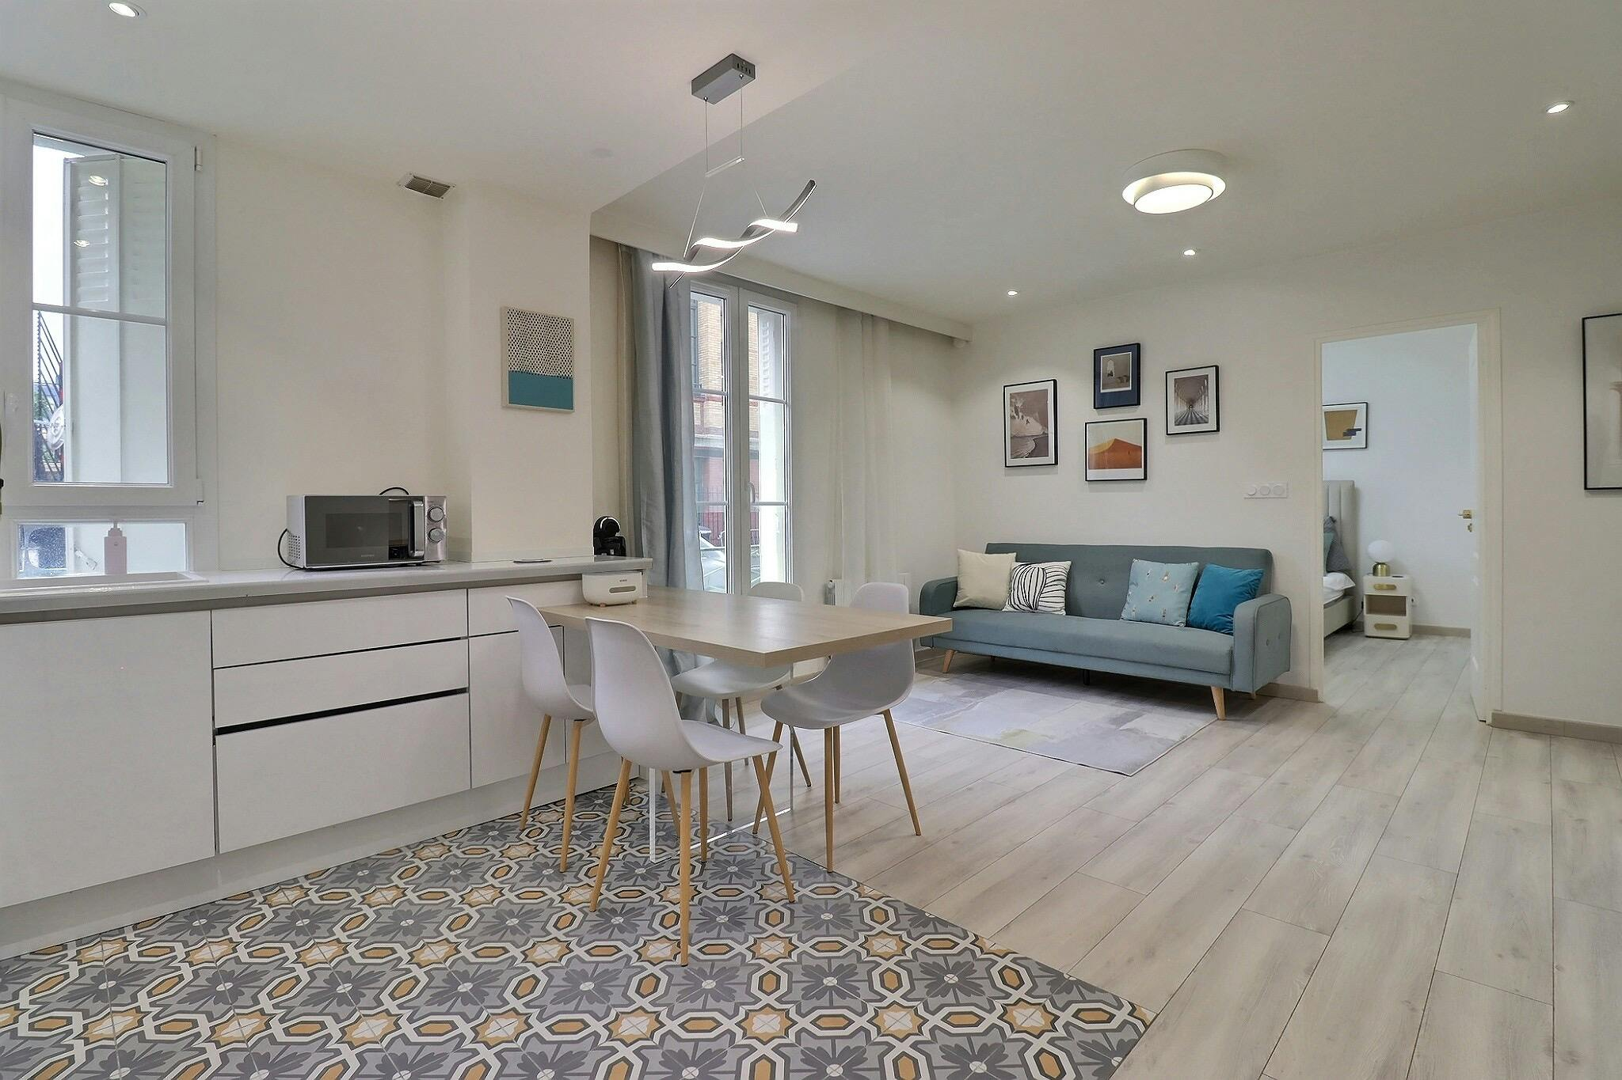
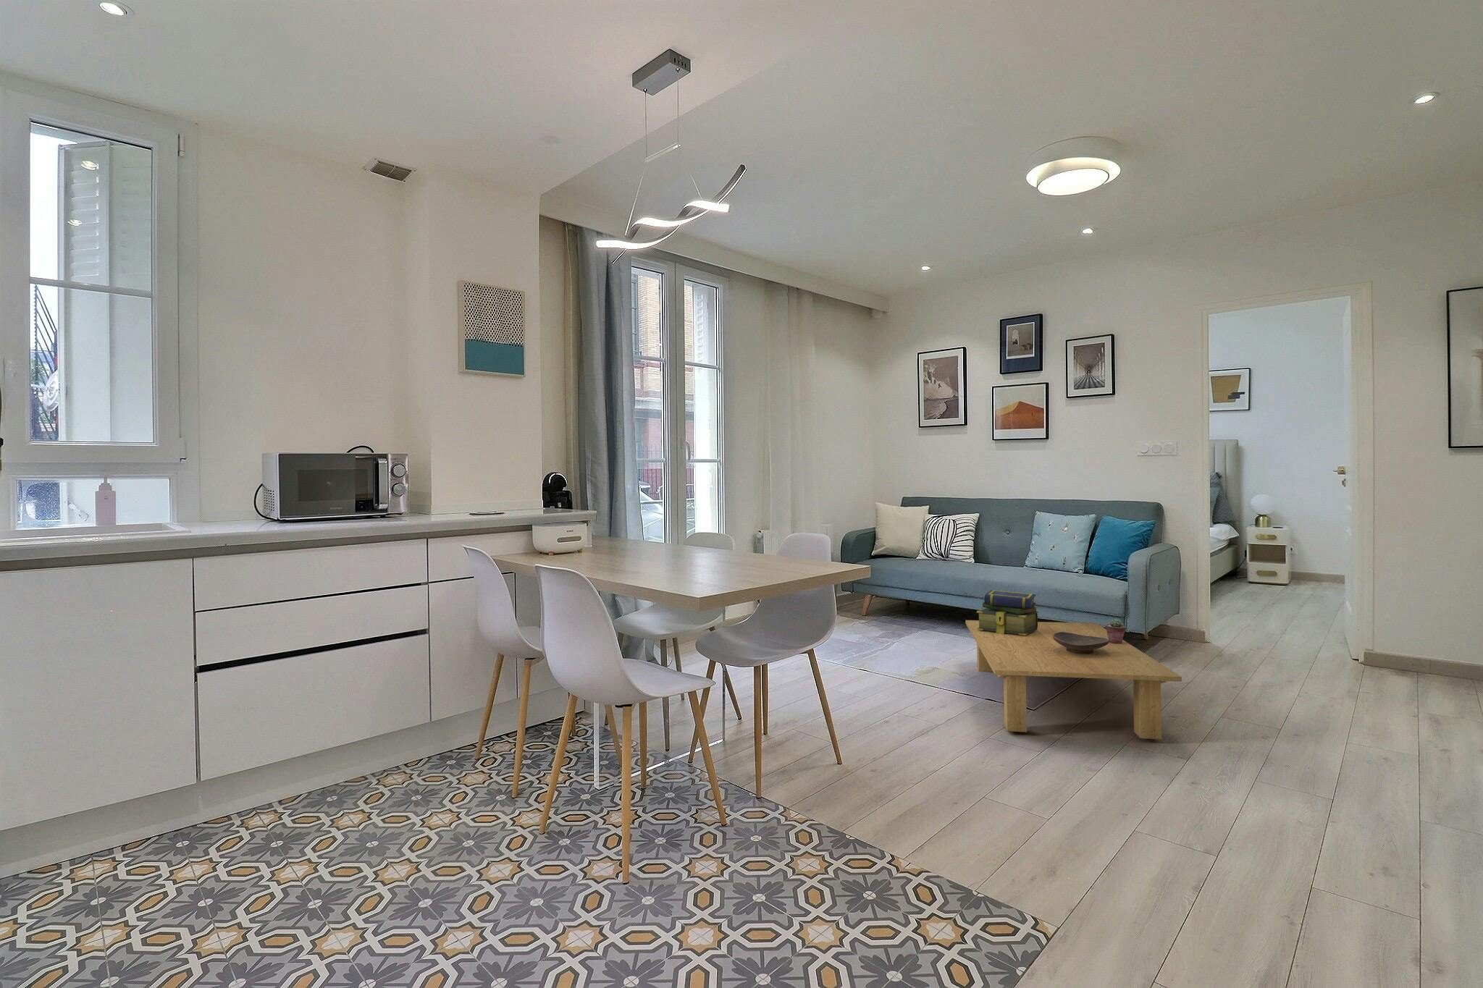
+ stack of books (1009, 611)
+ potted succulent (1115, 630)
+ coffee table (1053, 670)
+ decorative bowl (1081, 644)
